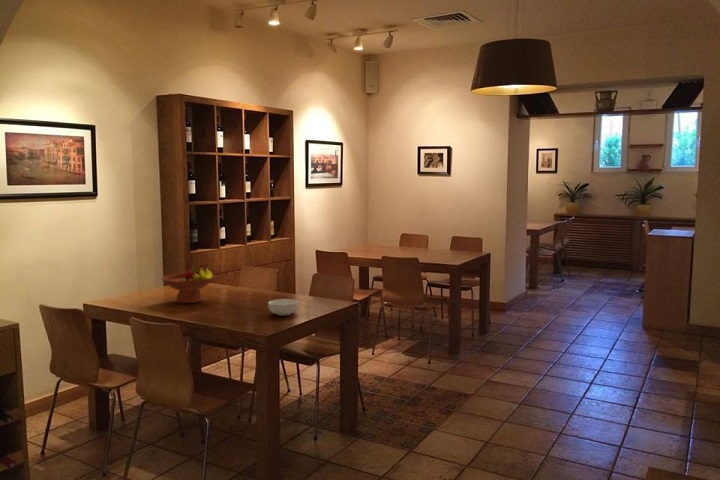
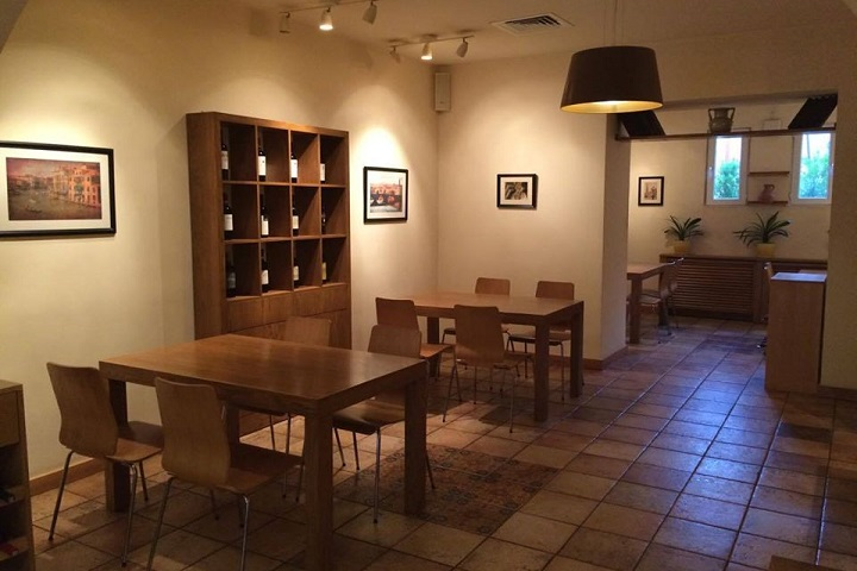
- cereal bowl (283, 307)
- fruit bowl (188, 284)
